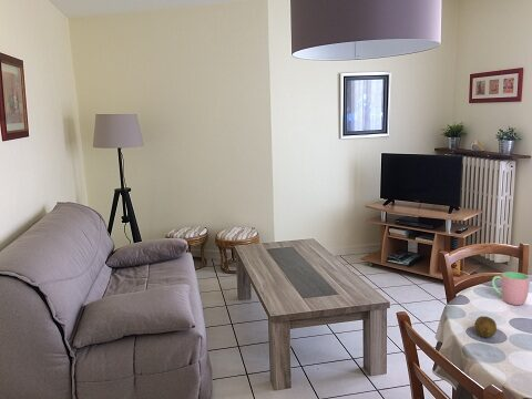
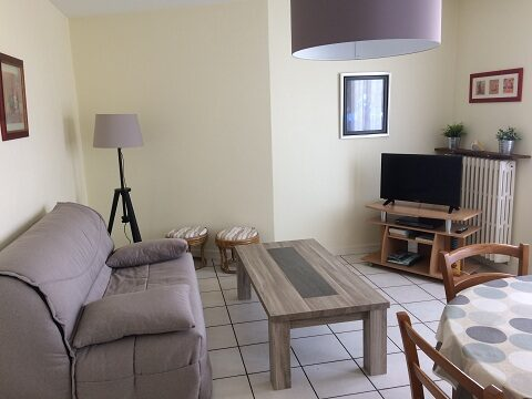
- fruit (484, 326)
- cup (510, 287)
